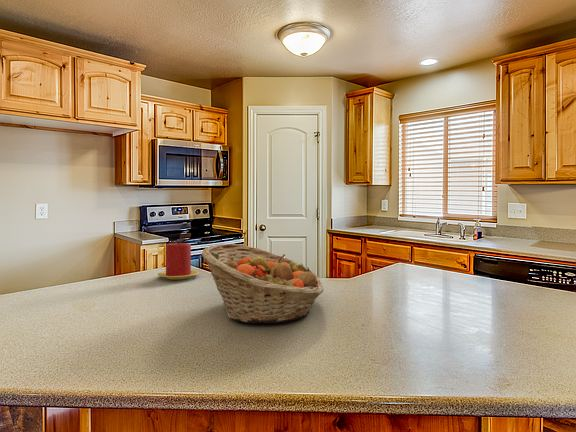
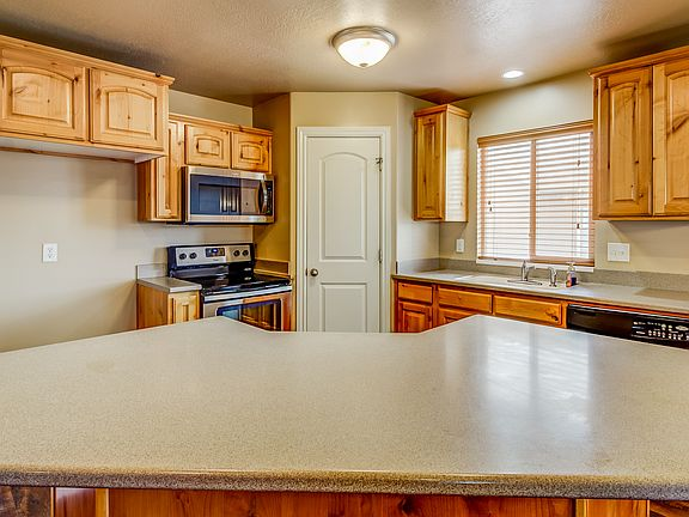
- fruit basket (264, 277)
- candle (178, 260)
